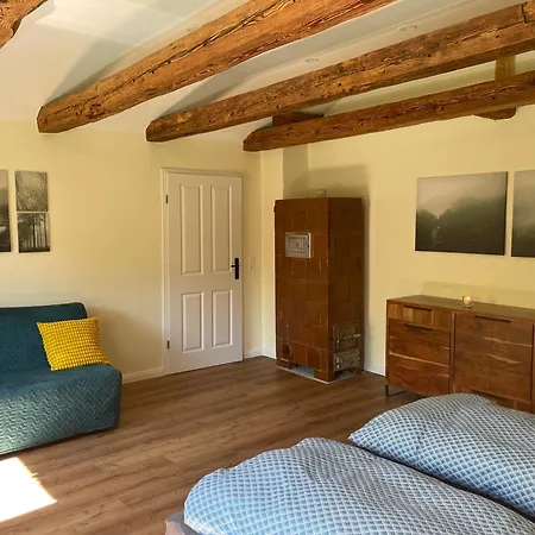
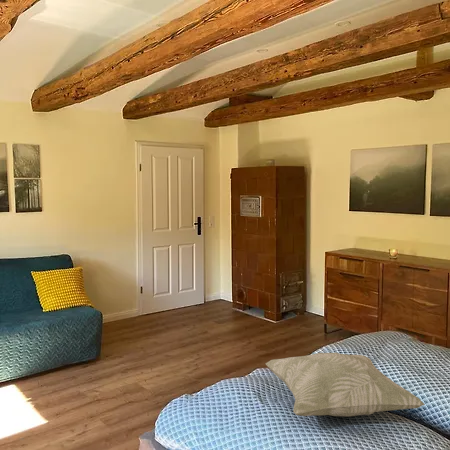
+ decorative pillow (336, 382)
